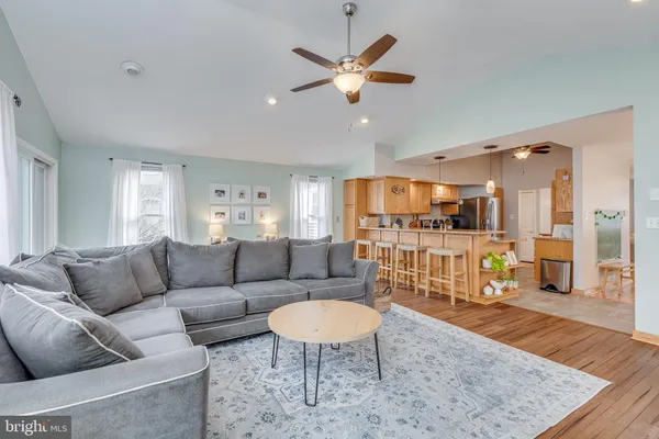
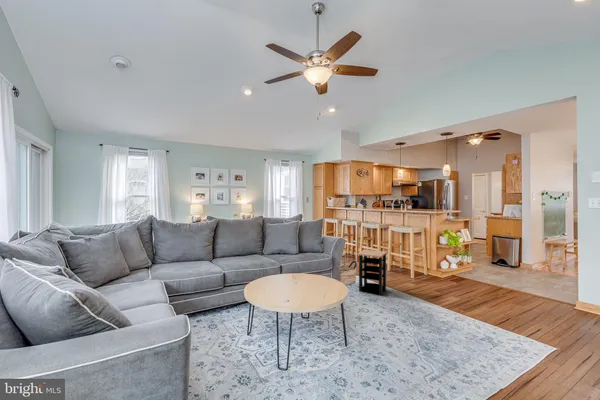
+ side table (372, 271)
